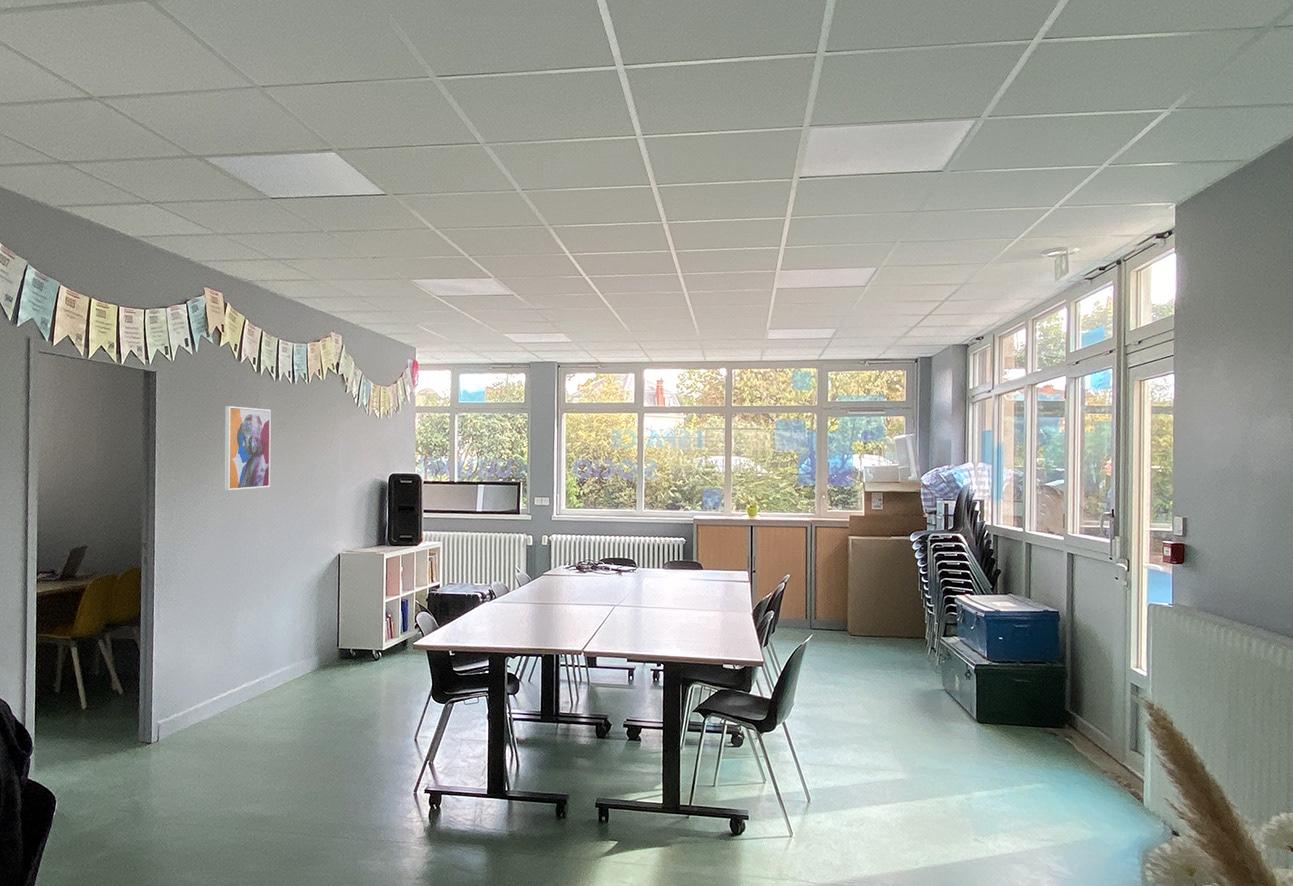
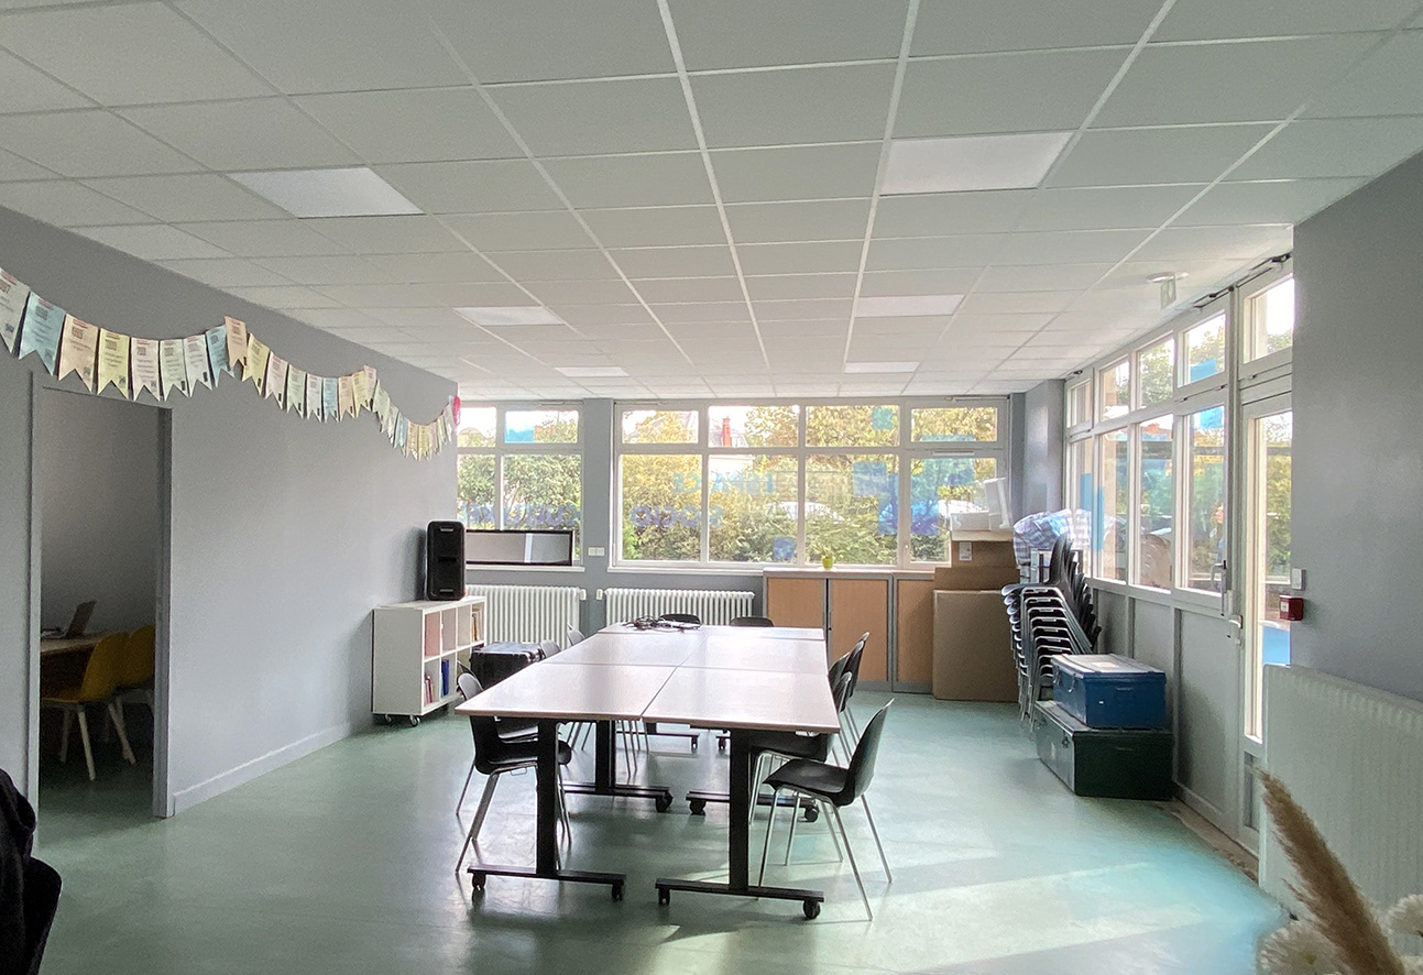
- wall art (248, 448)
